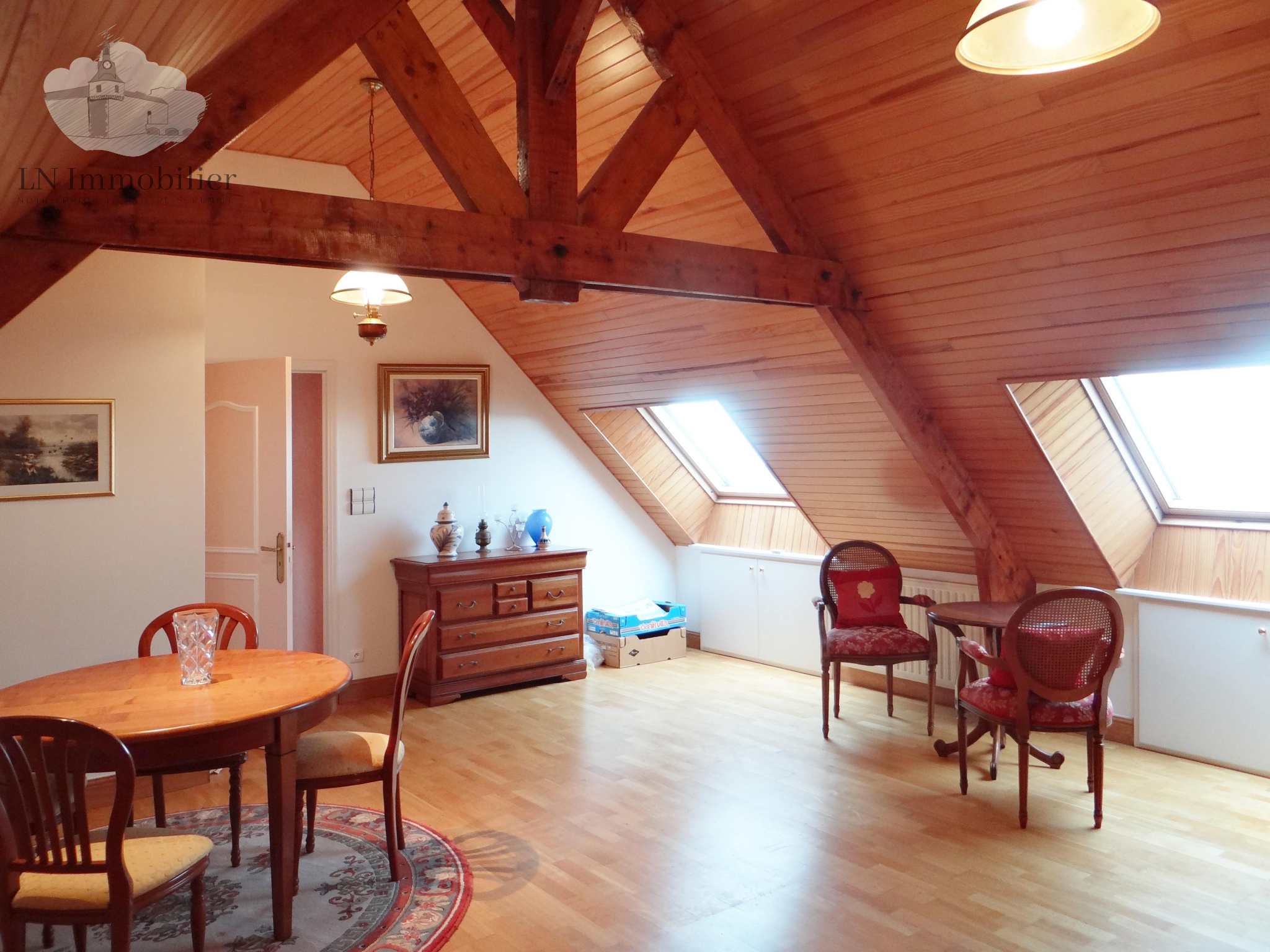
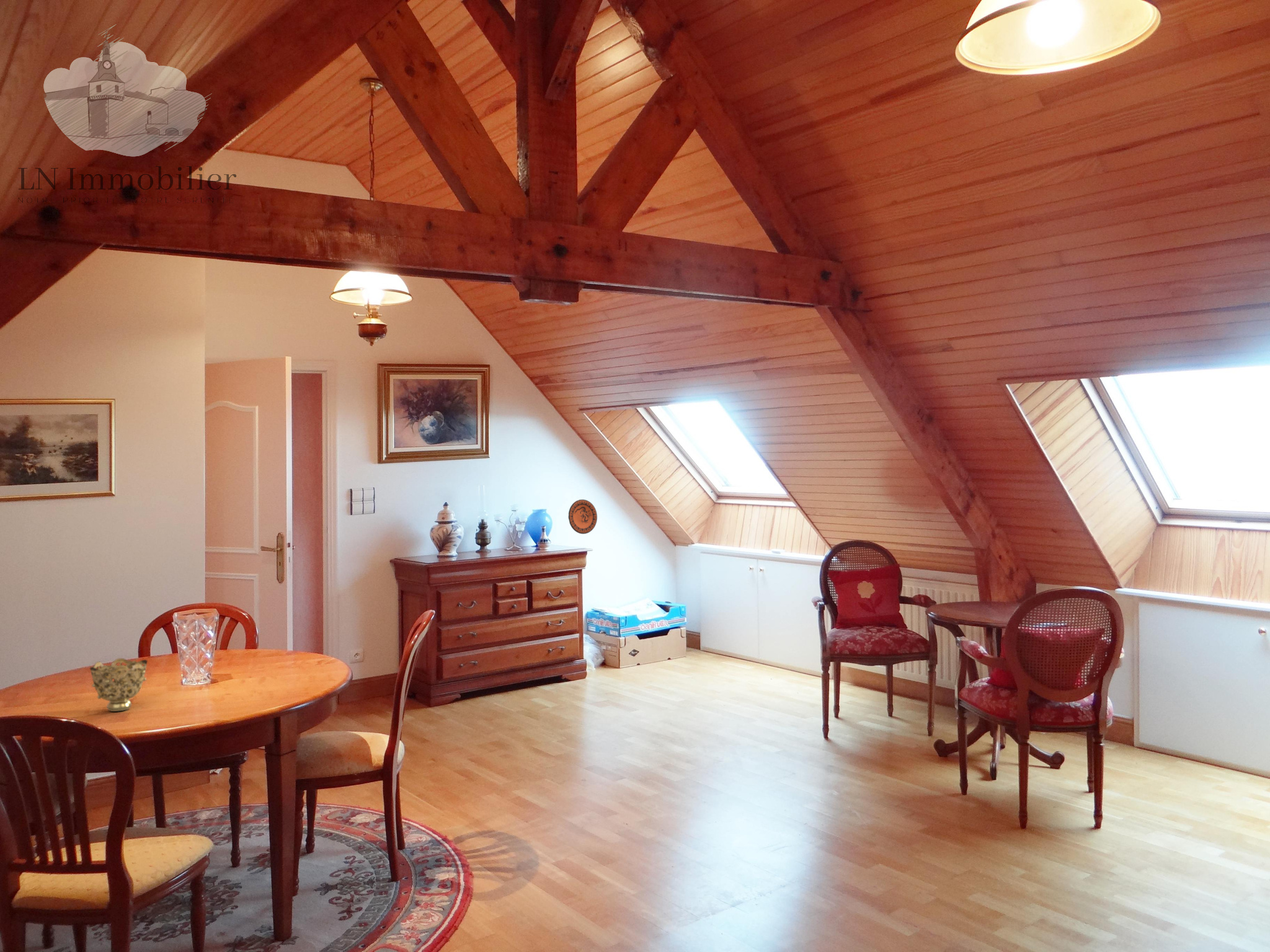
+ decorative bowl (119, 685)
+ decorative plate (582, 516)
